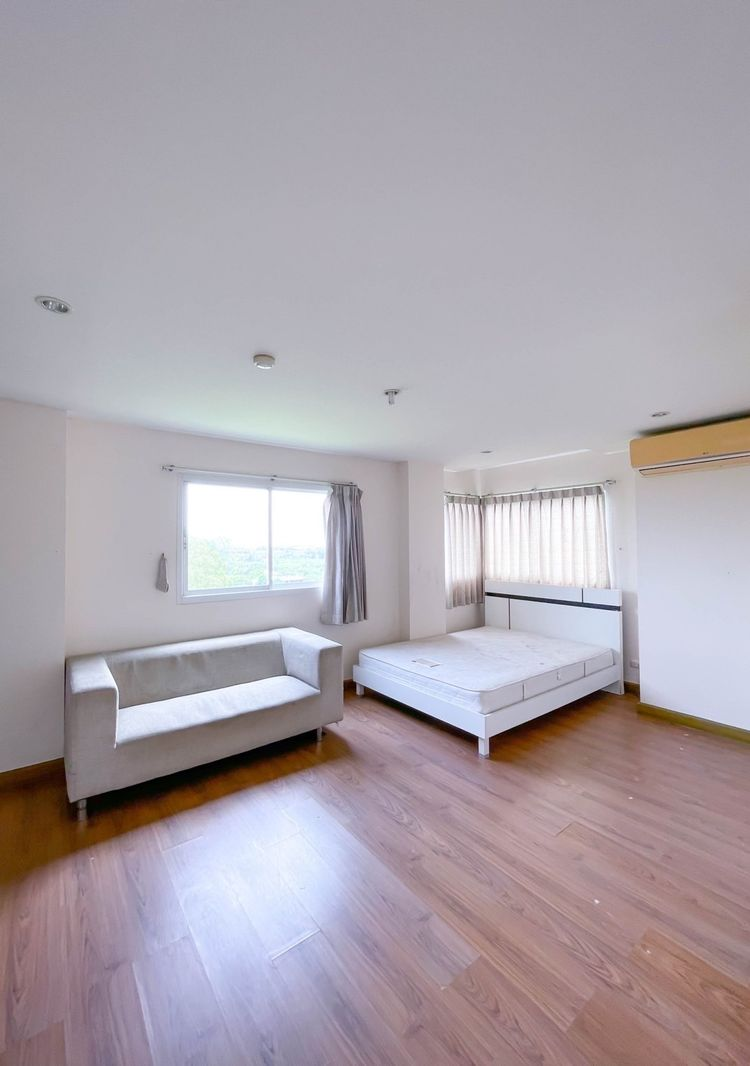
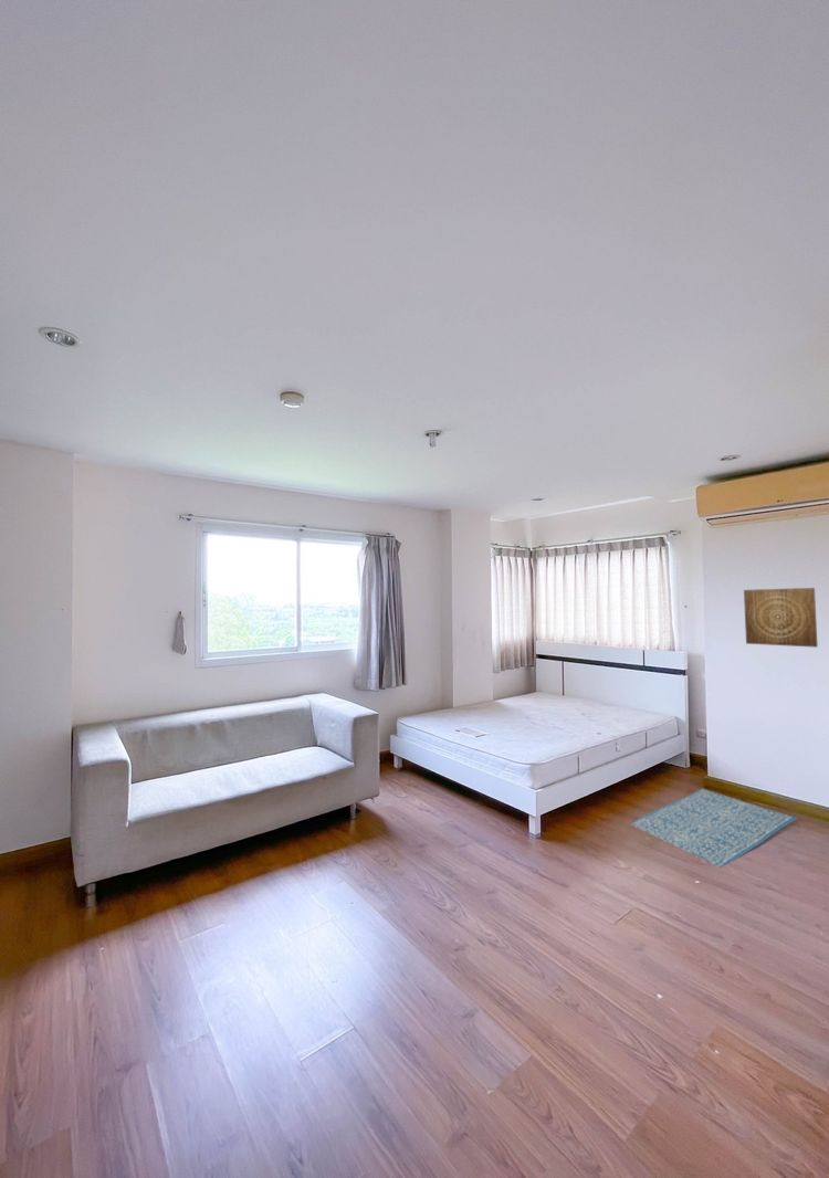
+ wall art (778, 617)
+ rug (704, 825)
